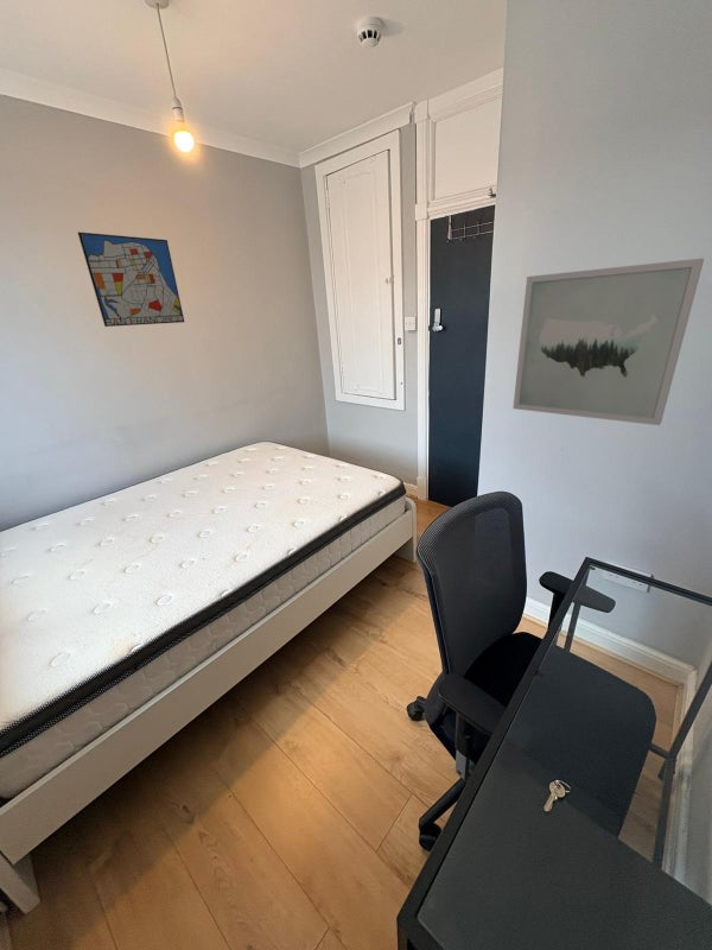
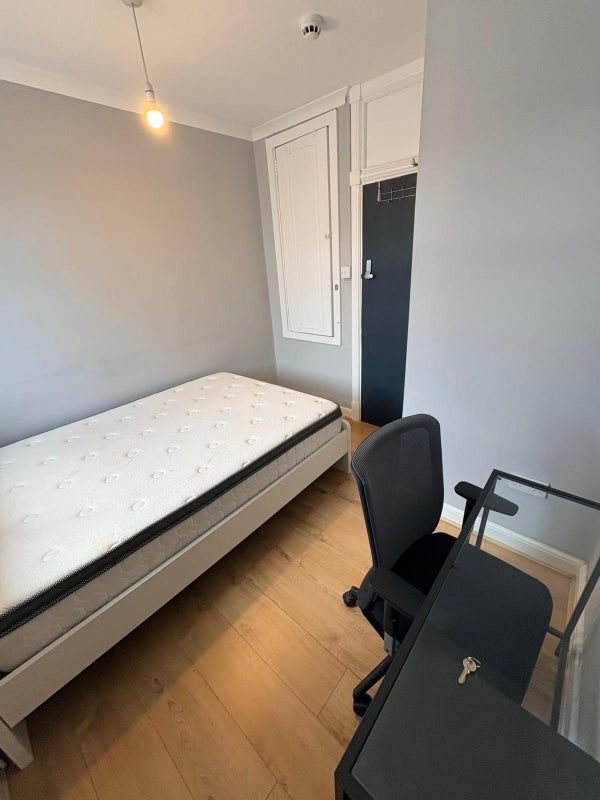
- wall art (136, 281)
- wall art (591, 347)
